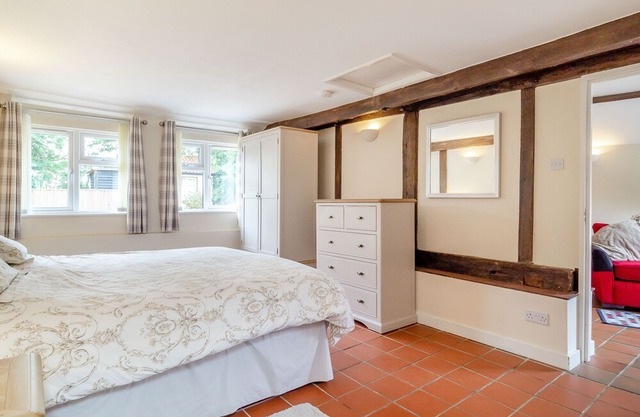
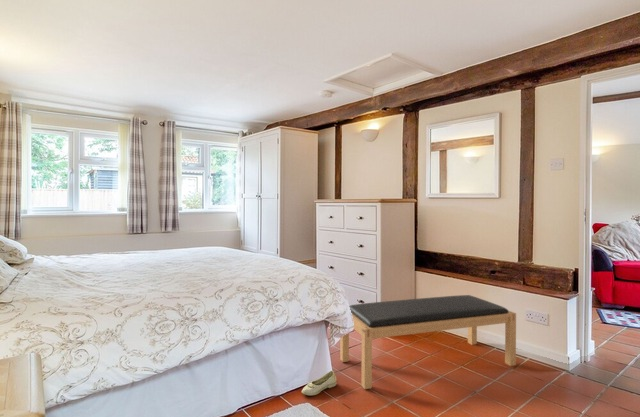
+ shoe (319, 382)
+ bench (426, 331)
